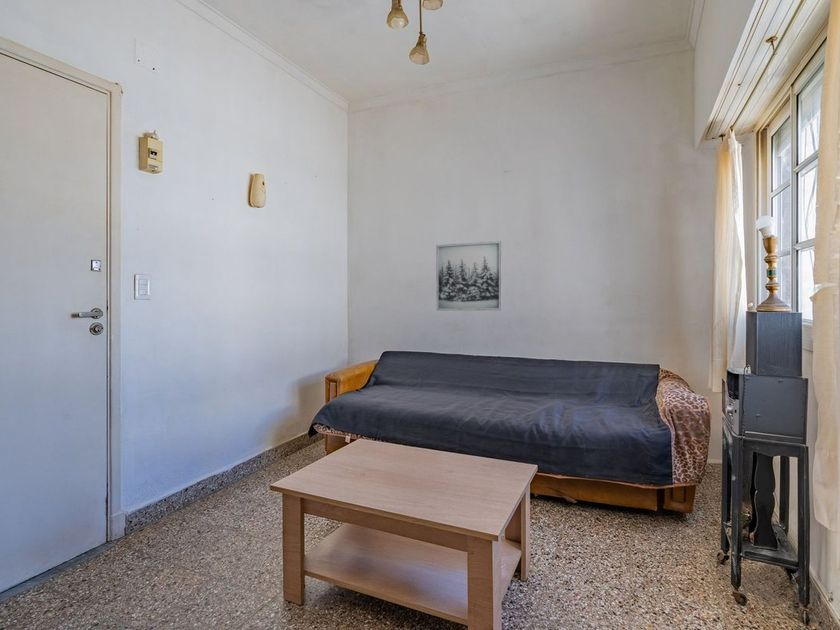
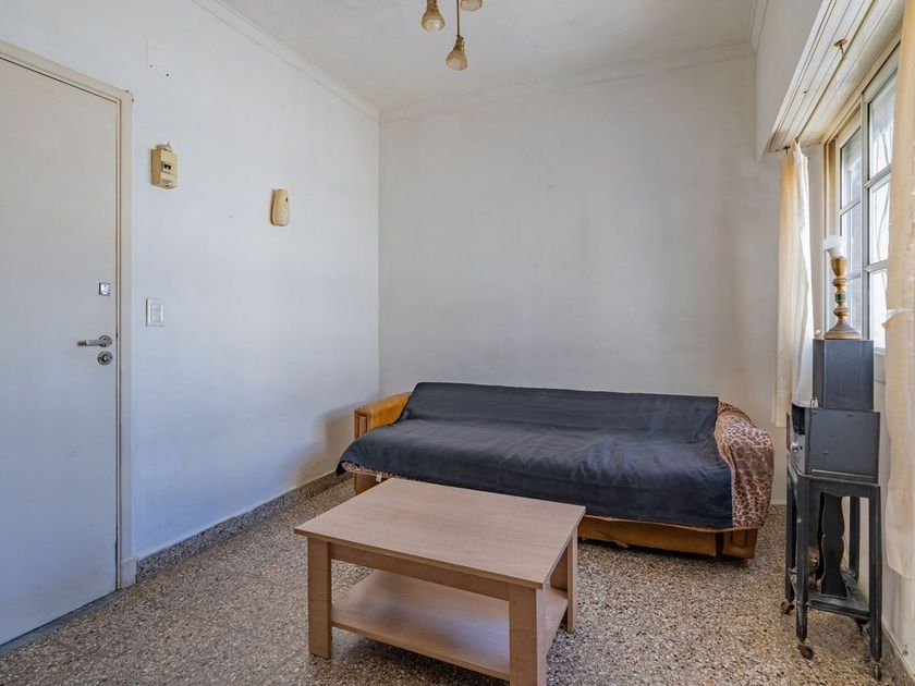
- wall art (468, 276)
